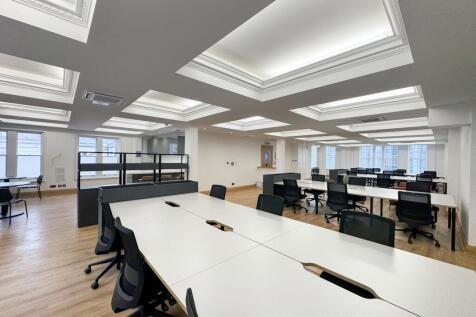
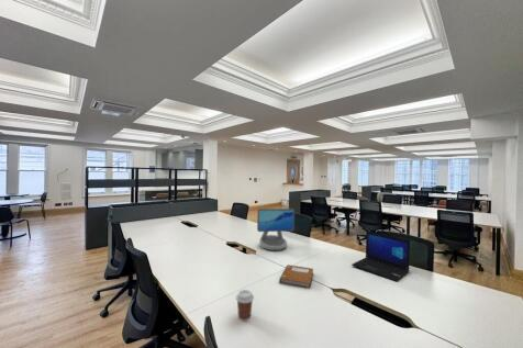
+ notebook (297, 274)
+ coffee cup (244, 304)
+ laptop (379, 252)
+ computer monitor (272, 226)
